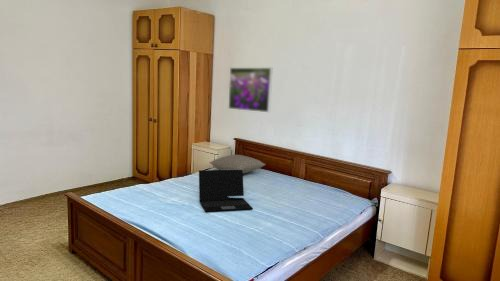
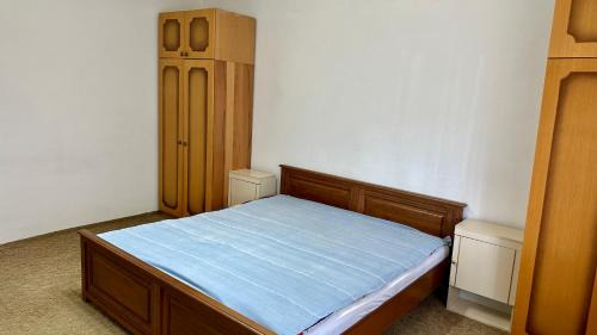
- pillow (237, 164)
- laptop (225, 189)
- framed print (249, 89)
